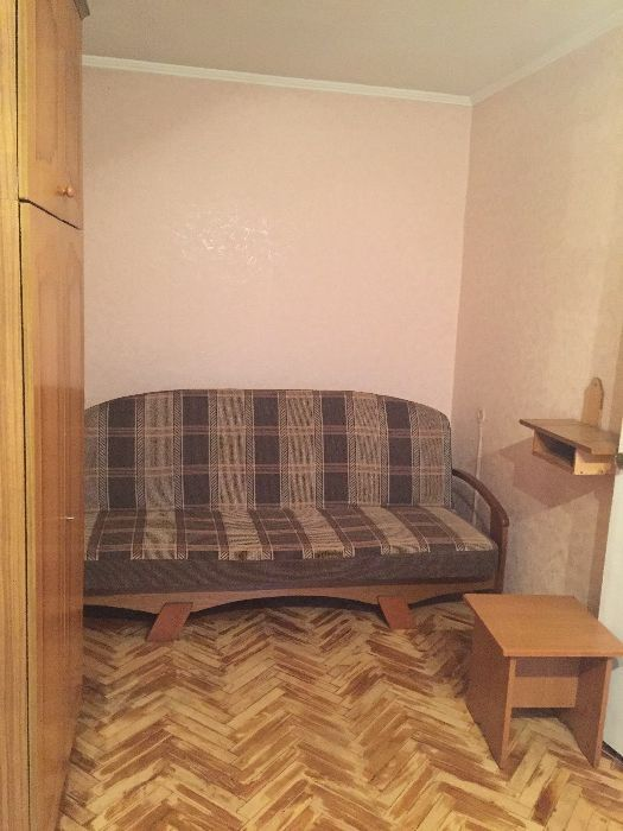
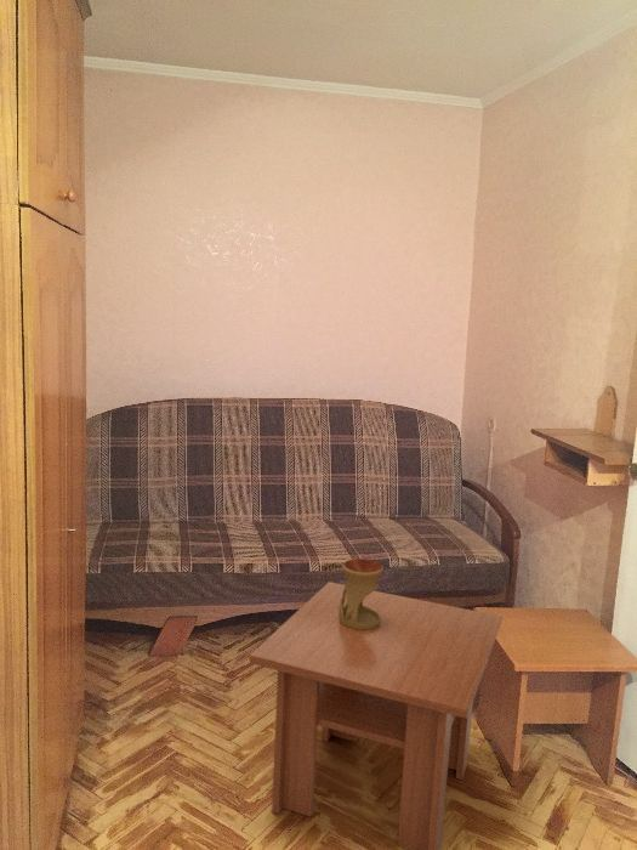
+ oil burner (360, 593)
+ coffee table (380, 712)
